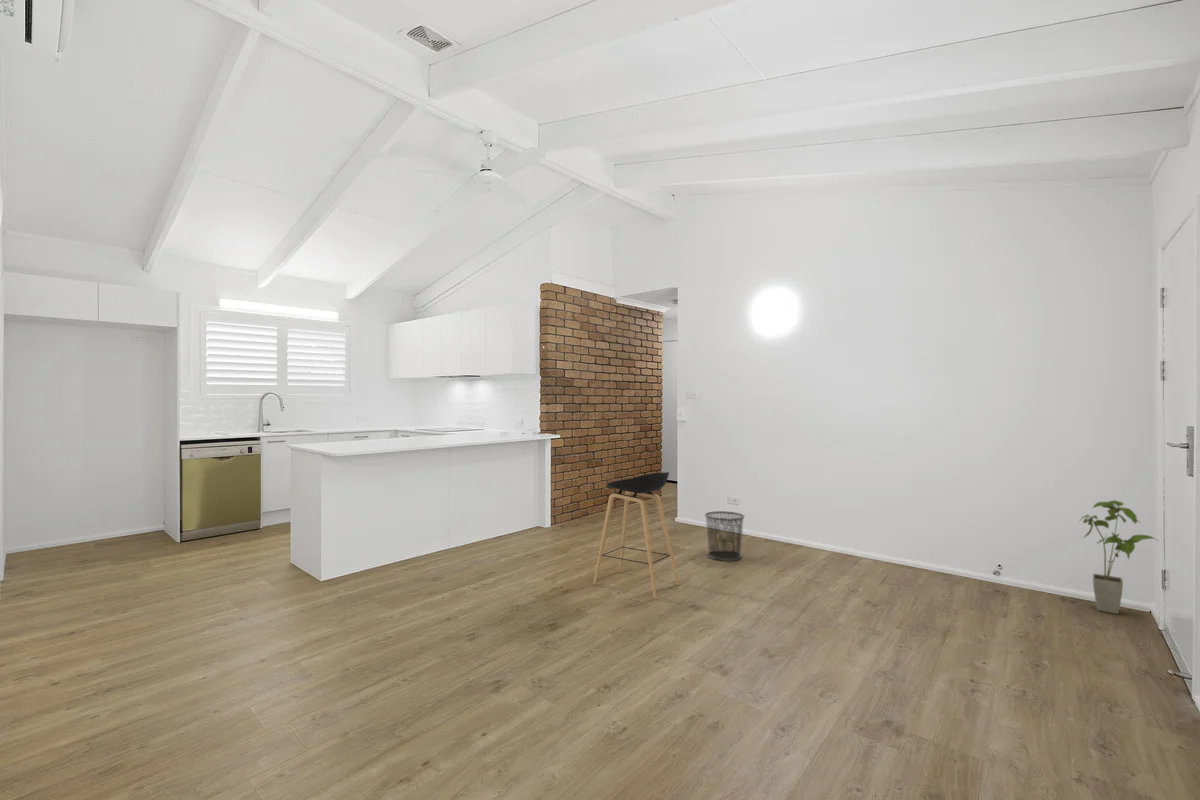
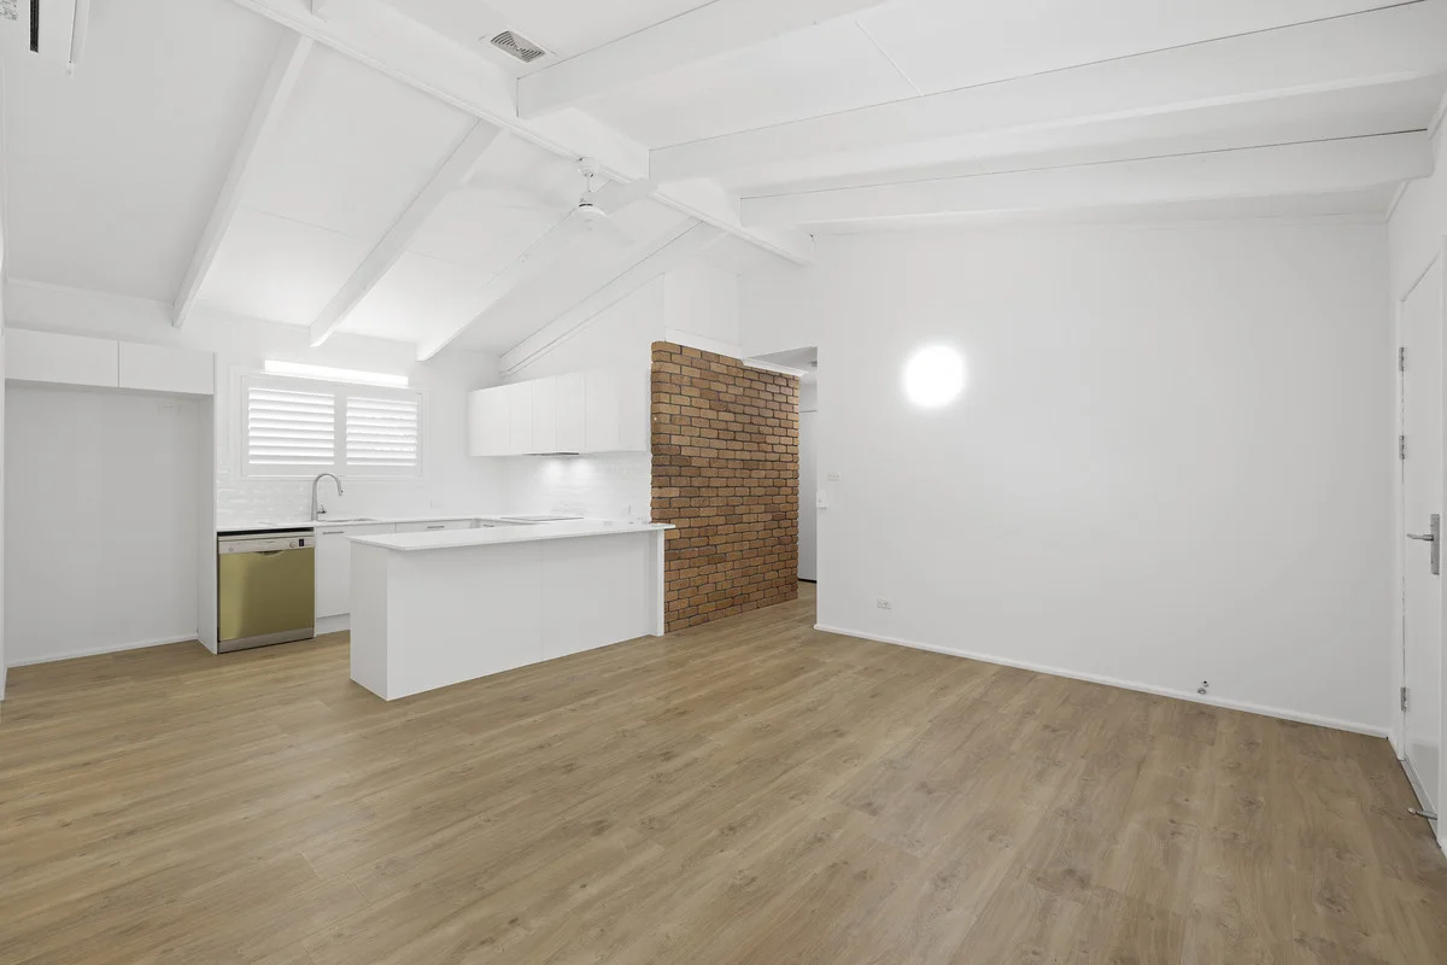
- waste bin (724, 535)
- stool (643, 527)
- house plant (1118, 556)
